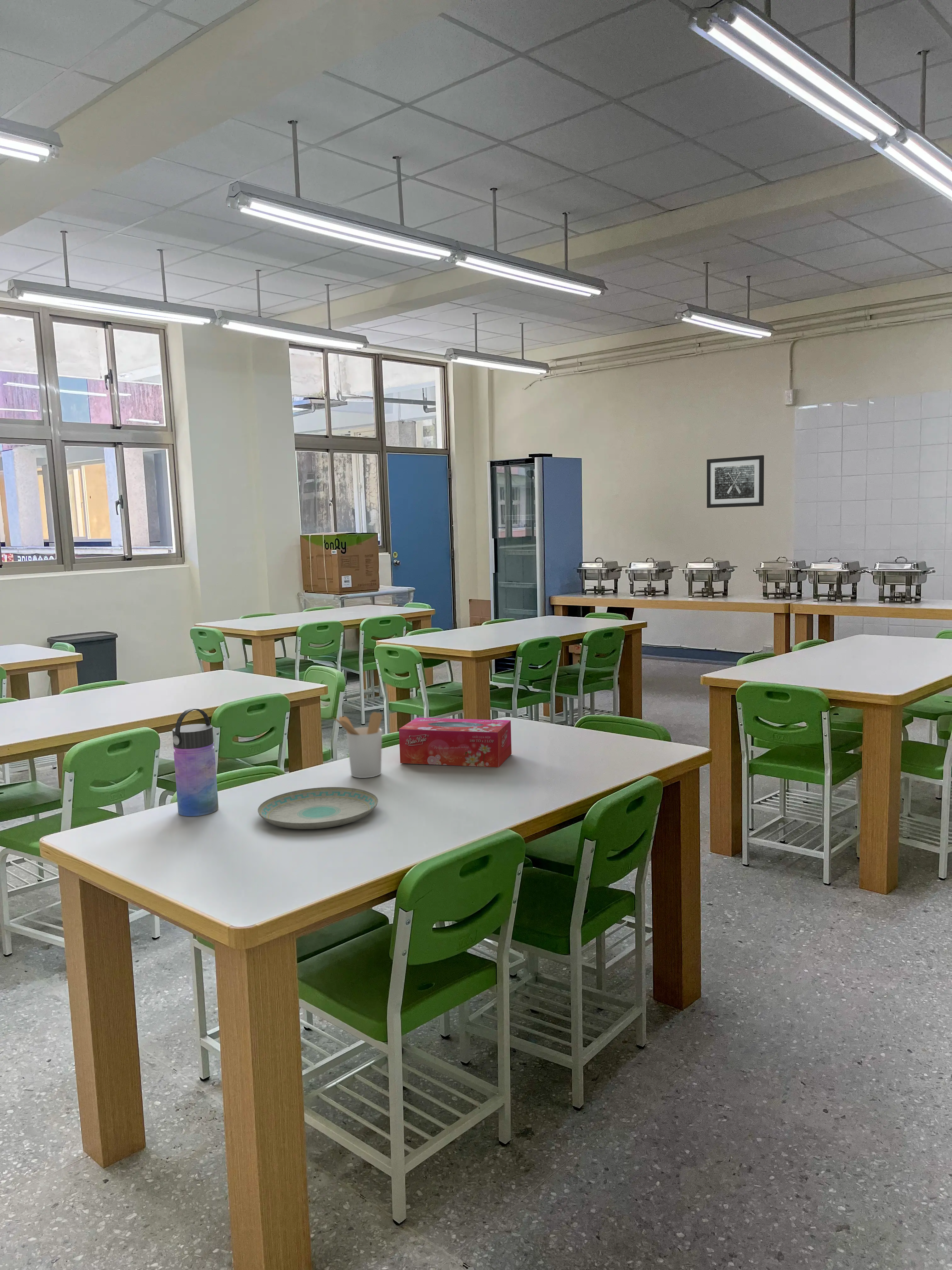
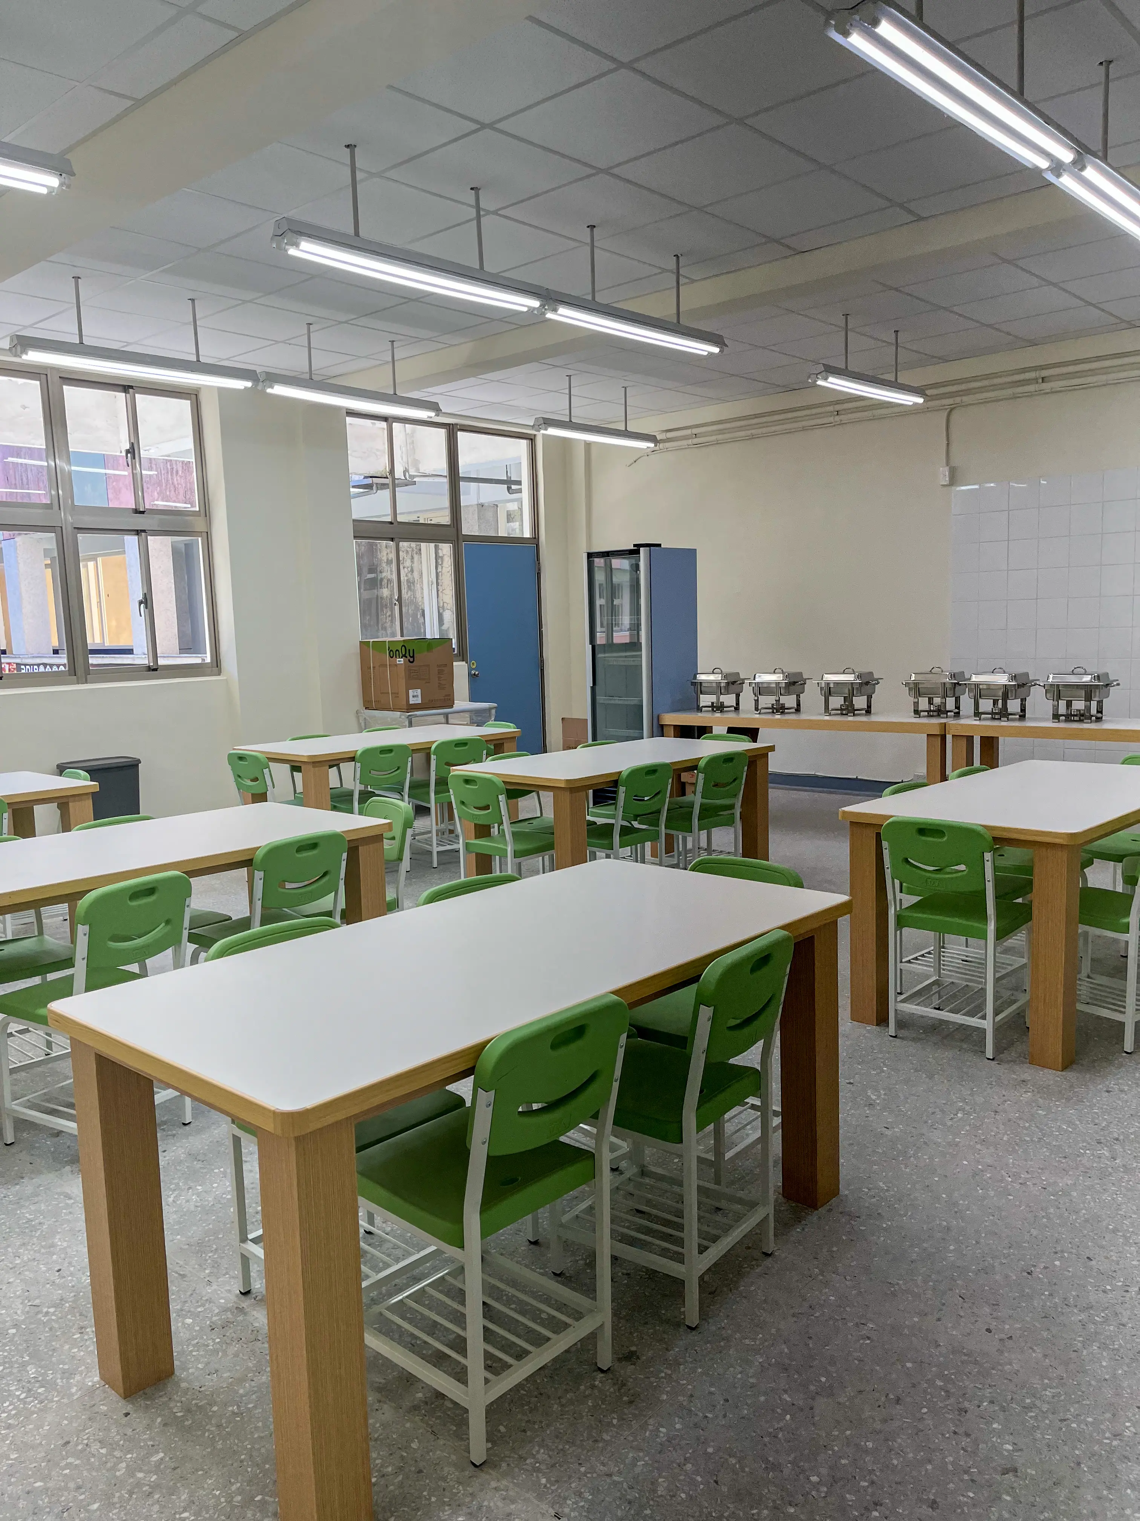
- plate (319, 808)
- wall art (734, 482)
- tissue box (456, 741)
- water bottle (195, 760)
- utensil holder (358, 744)
